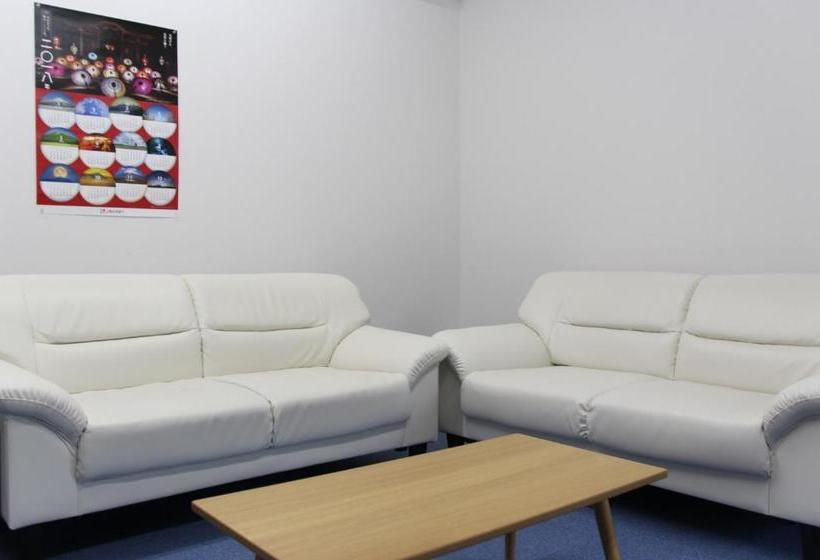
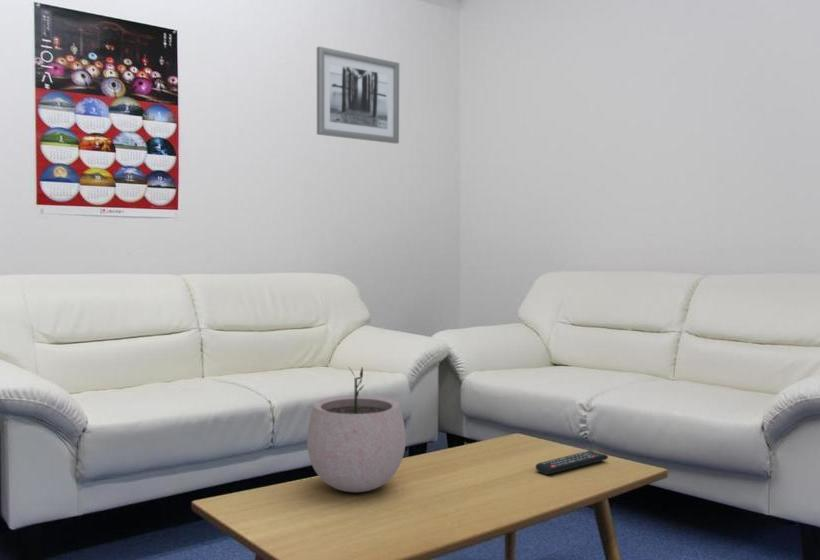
+ wall art (359, 97)
+ plant pot (356, 427)
+ remote control (572, 462)
